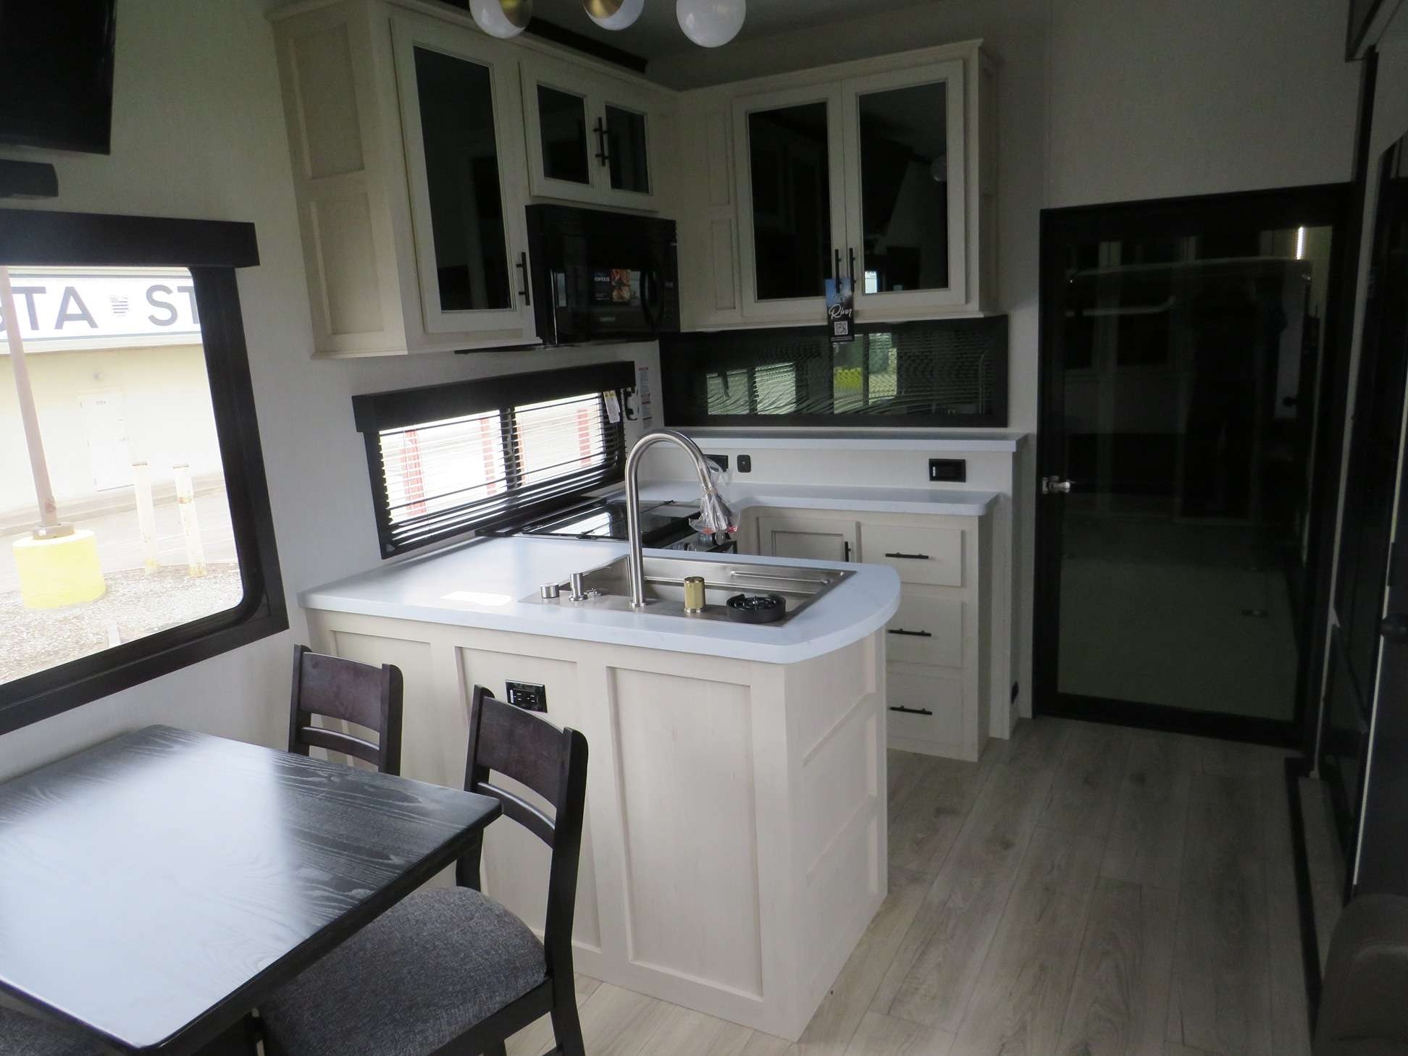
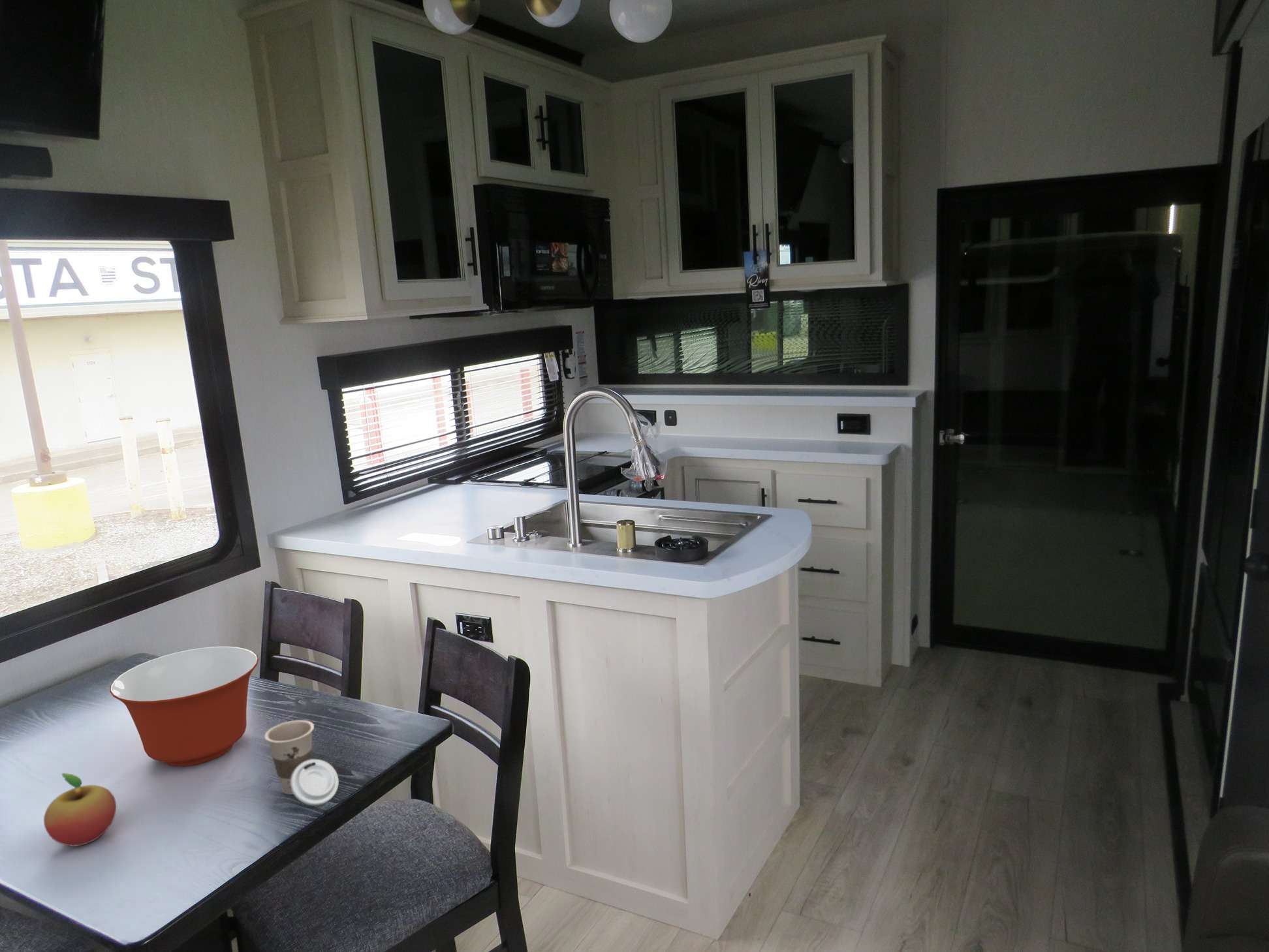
+ fruit (80, 809)
+ cup (302, 763)
+ mixing bowl (193, 711)
